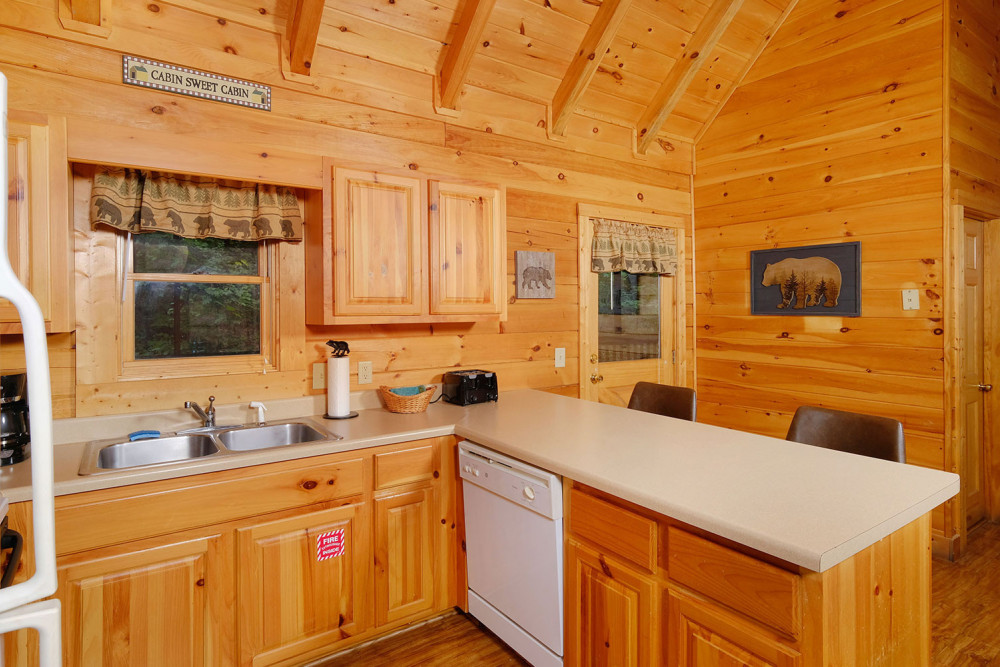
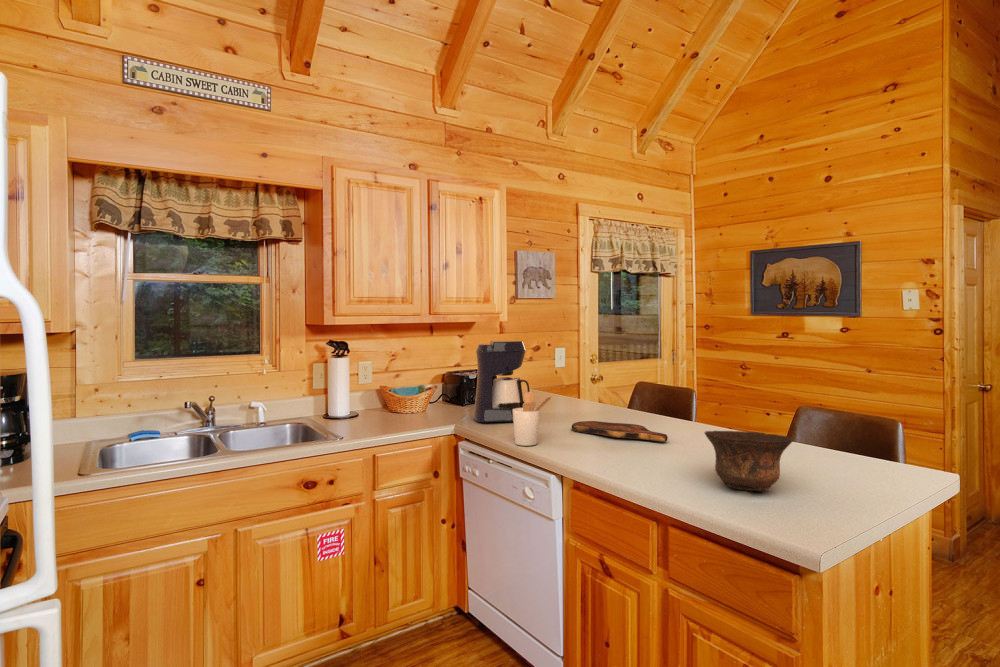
+ utensil holder (533, 418)
+ coffee maker (500, 379)
+ bowl (747, 461)
+ cutting board (620, 430)
